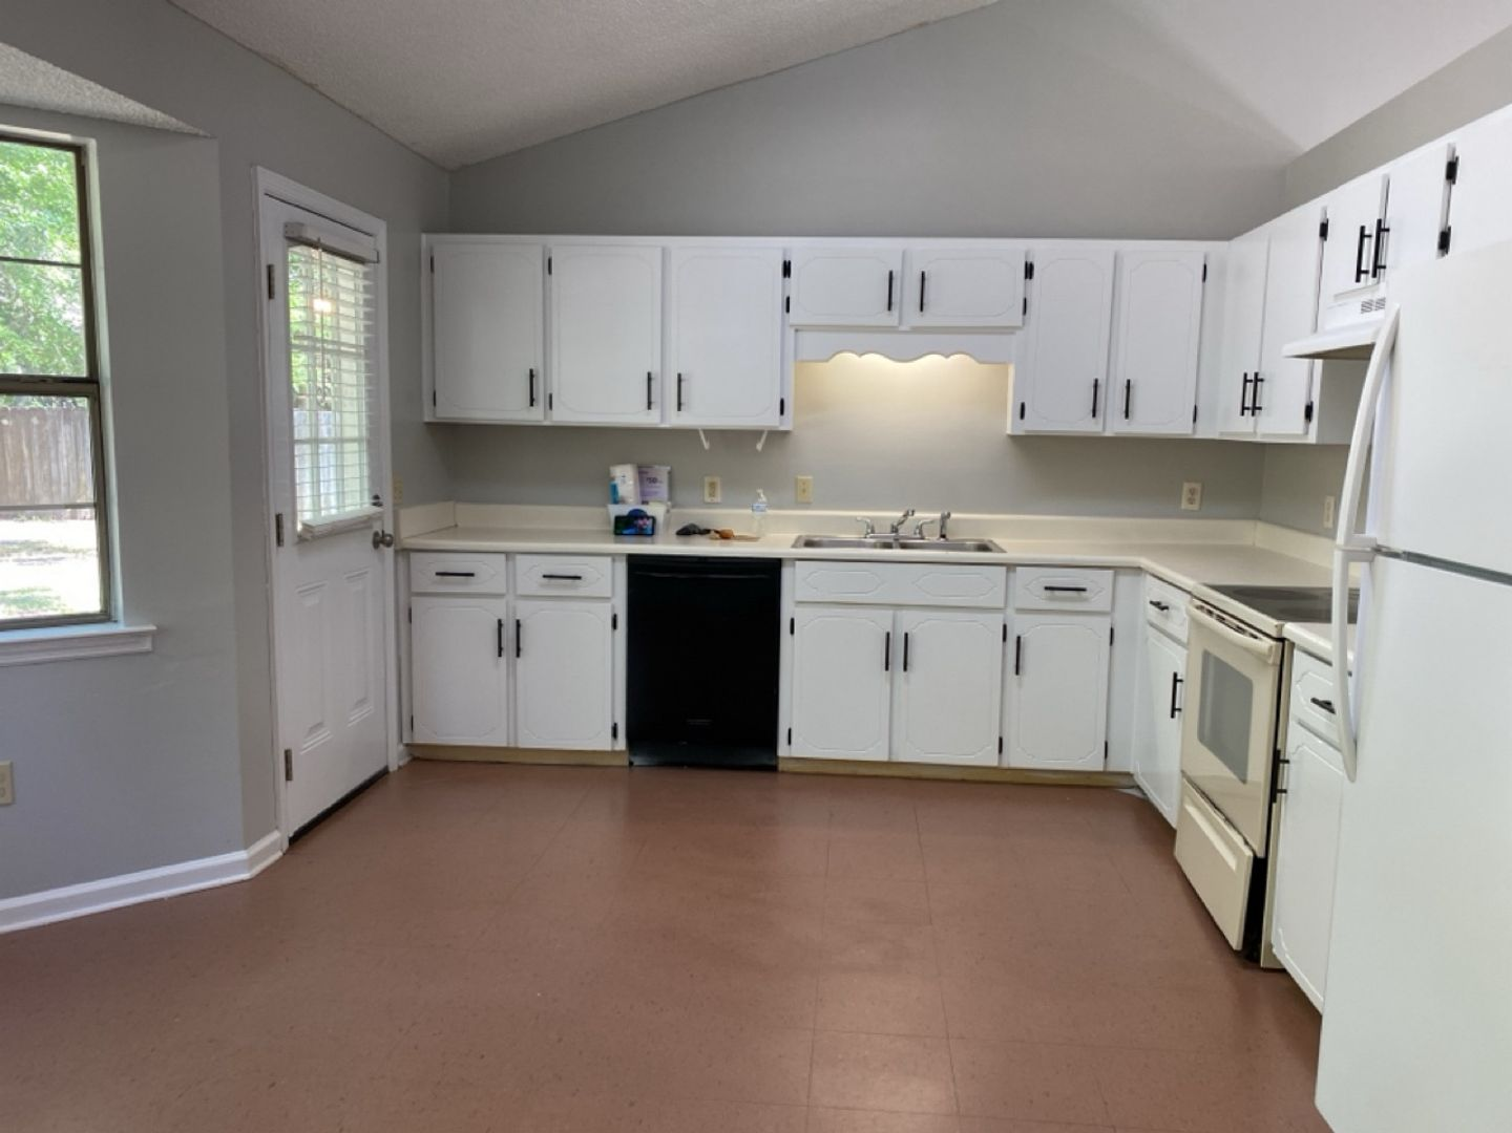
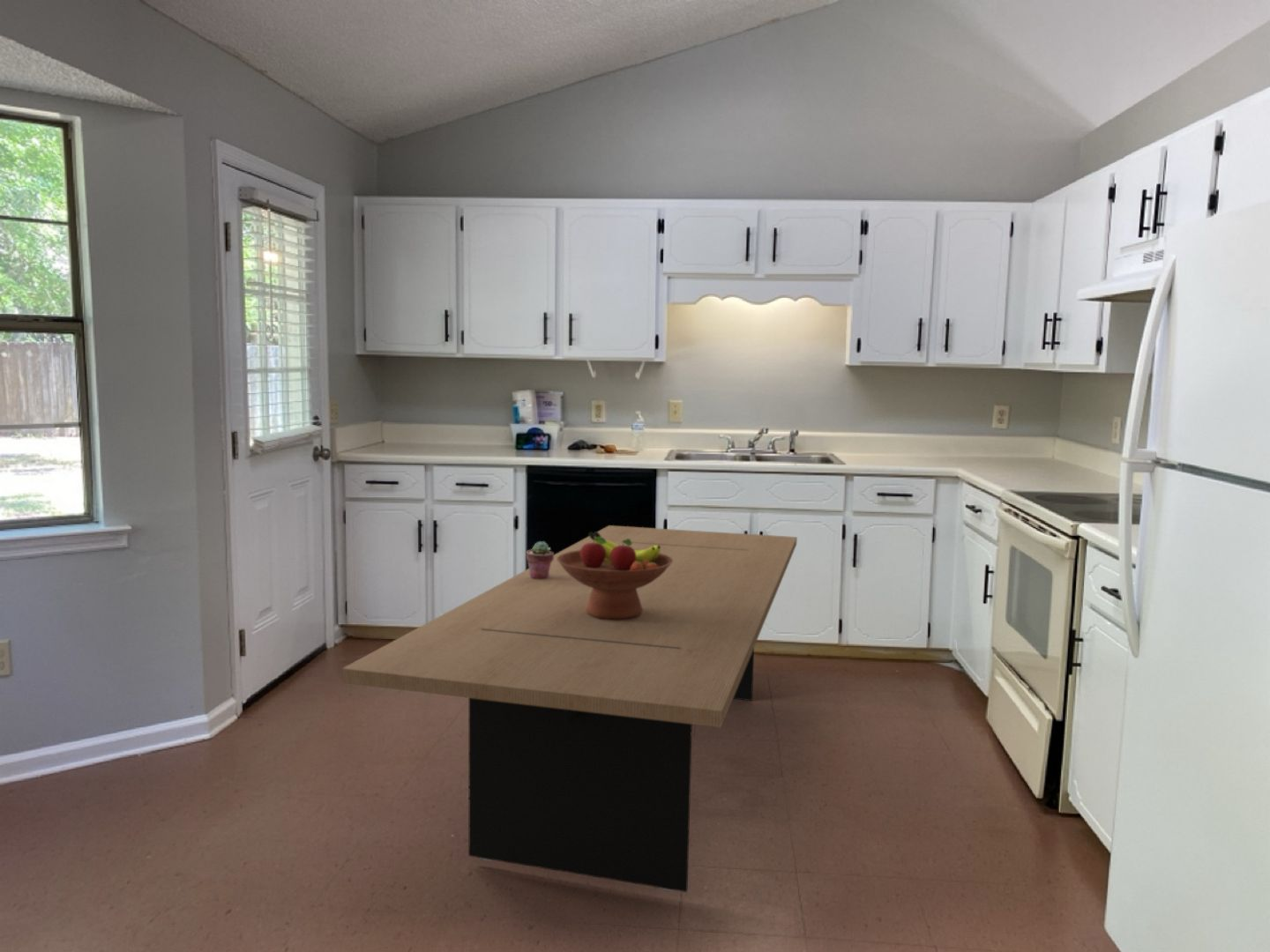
+ fruit bowl (614, 575)
+ potted succulent (540, 558)
+ dining table (640, 674)
